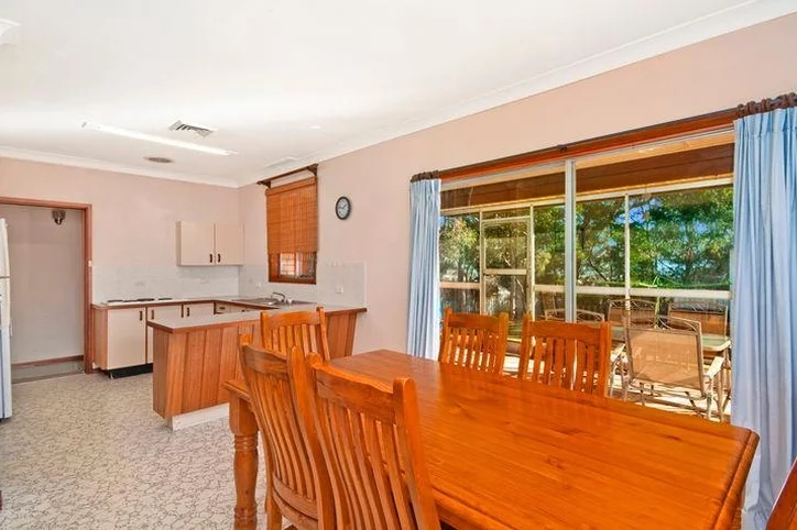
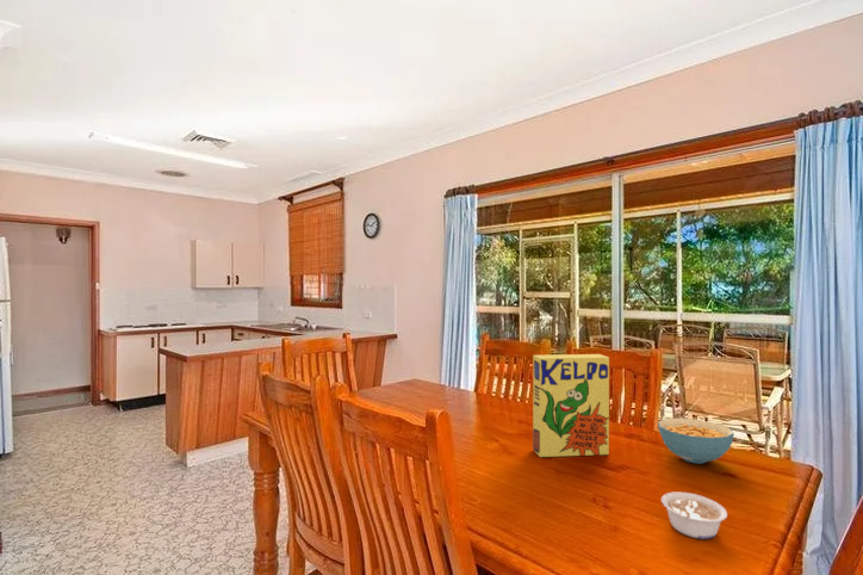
+ legume (694, 515)
+ cereal bowl (694, 443)
+ cereal box (570, 403)
